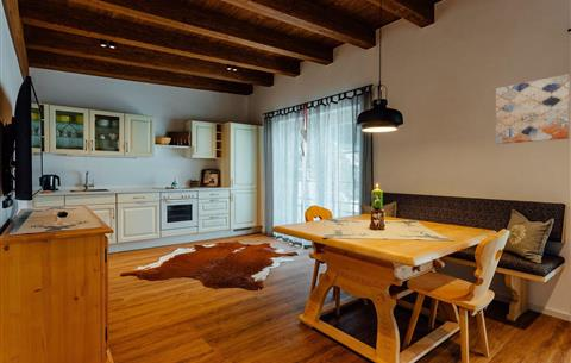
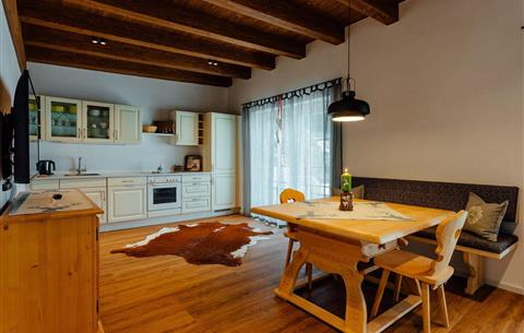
- wall art (529, 111)
